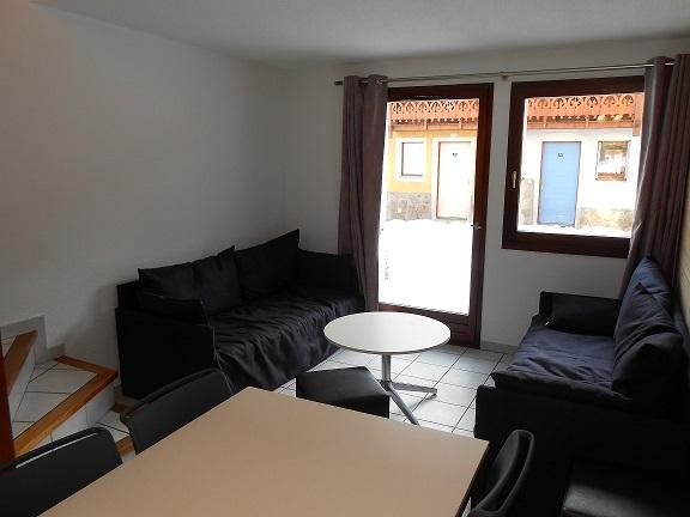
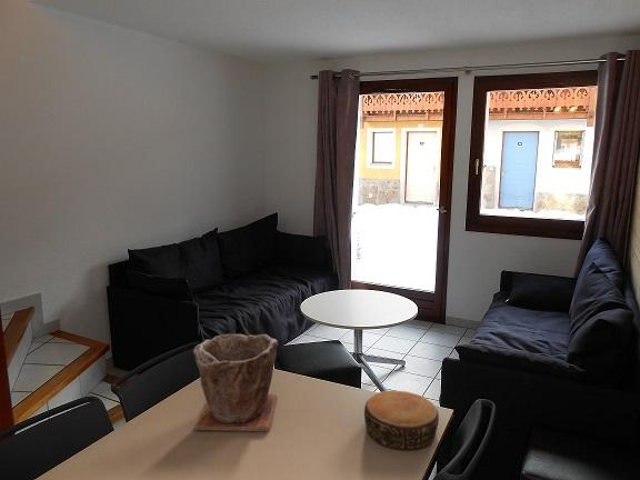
+ bowl (400, 416)
+ plant pot (237, 377)
